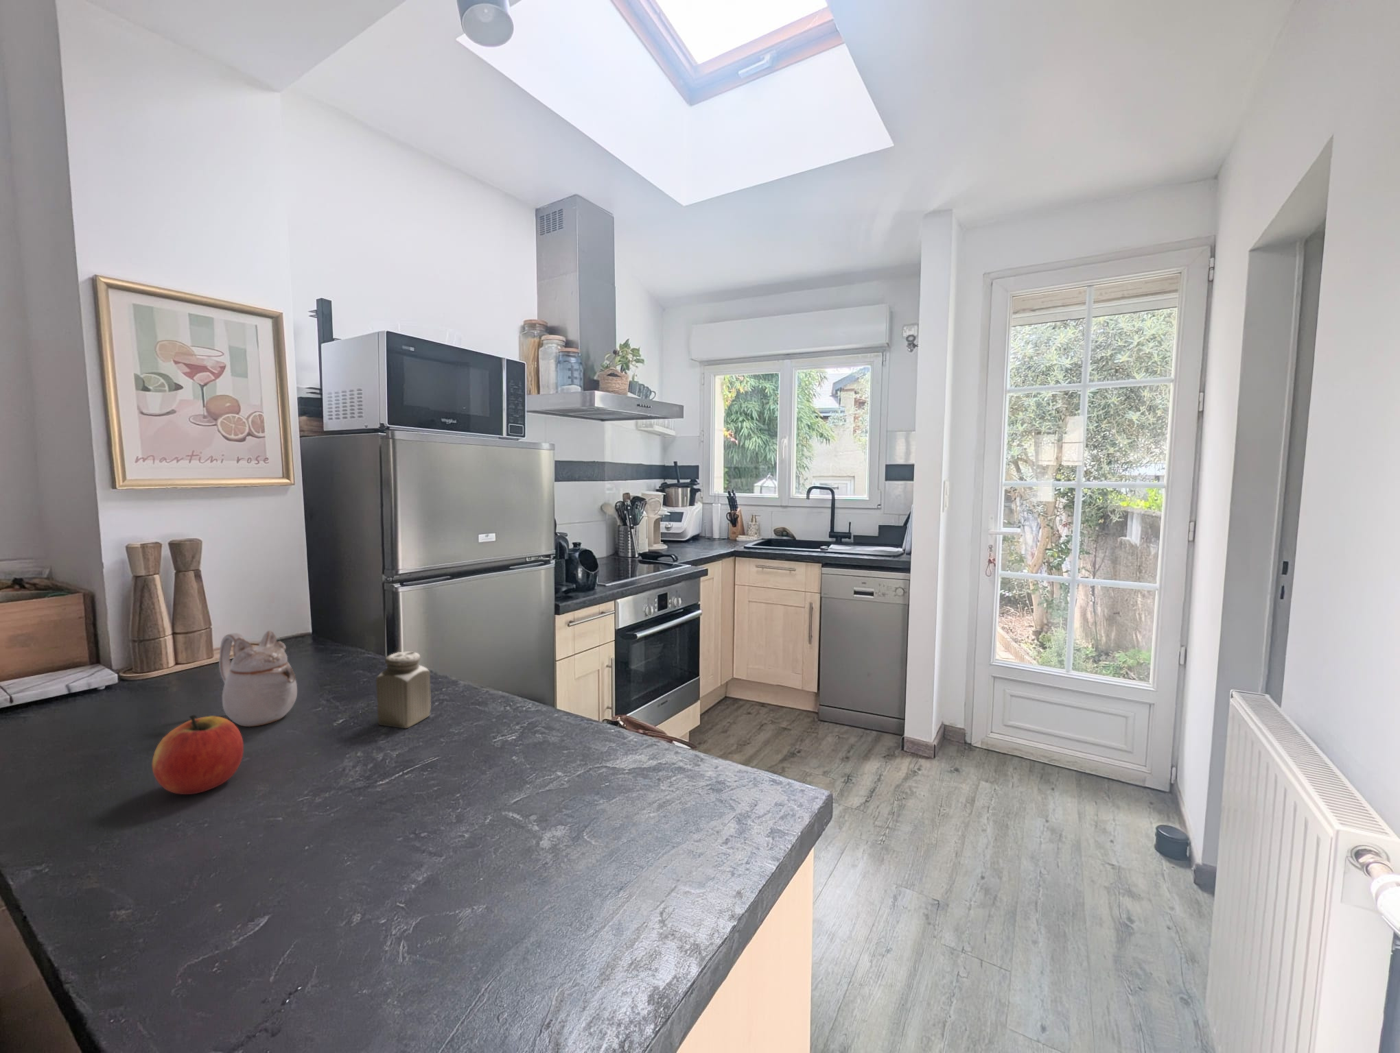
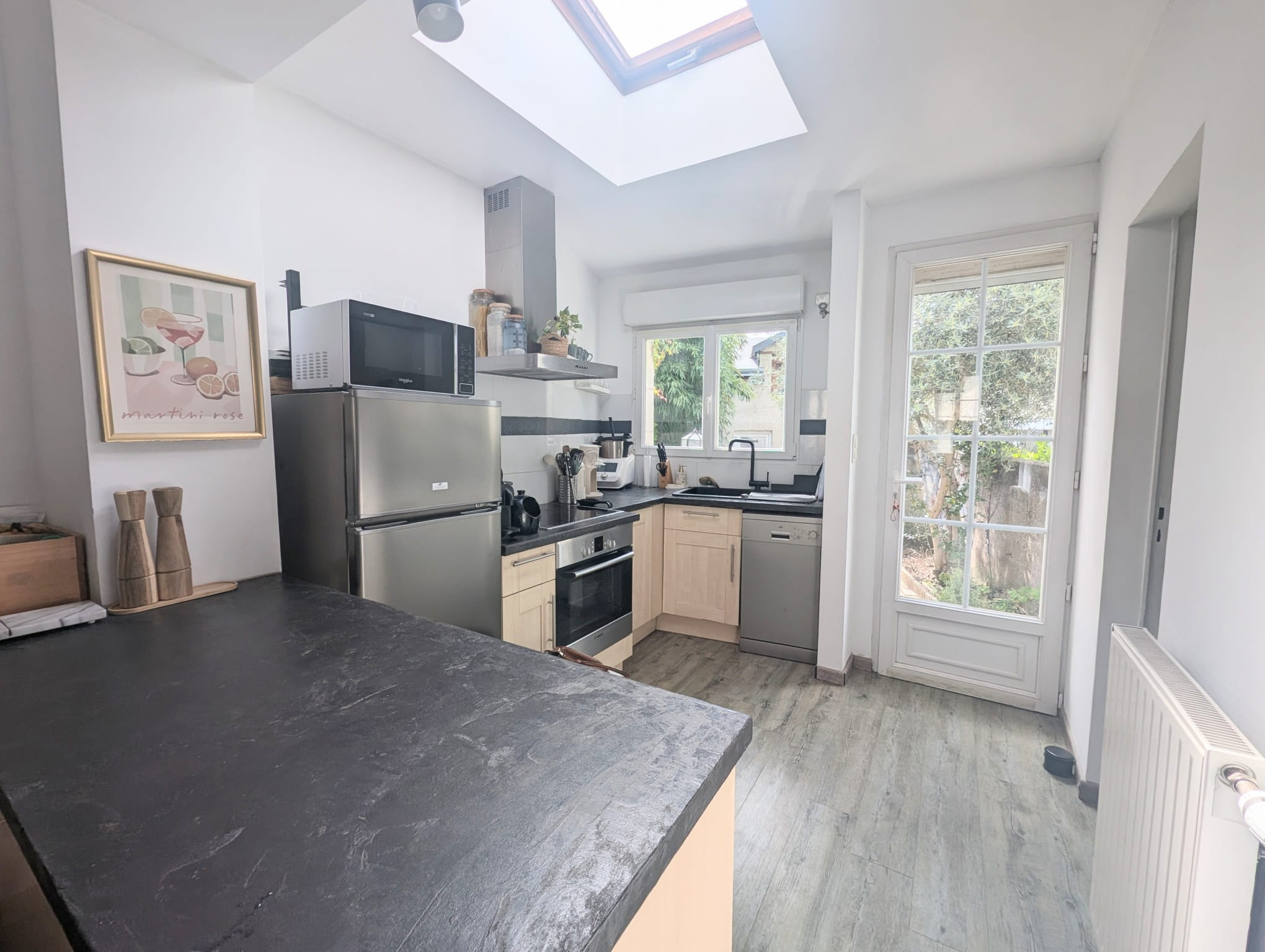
- apple (199, 751)
- teapot (256, 676)
- salt shaker (404, 687)
